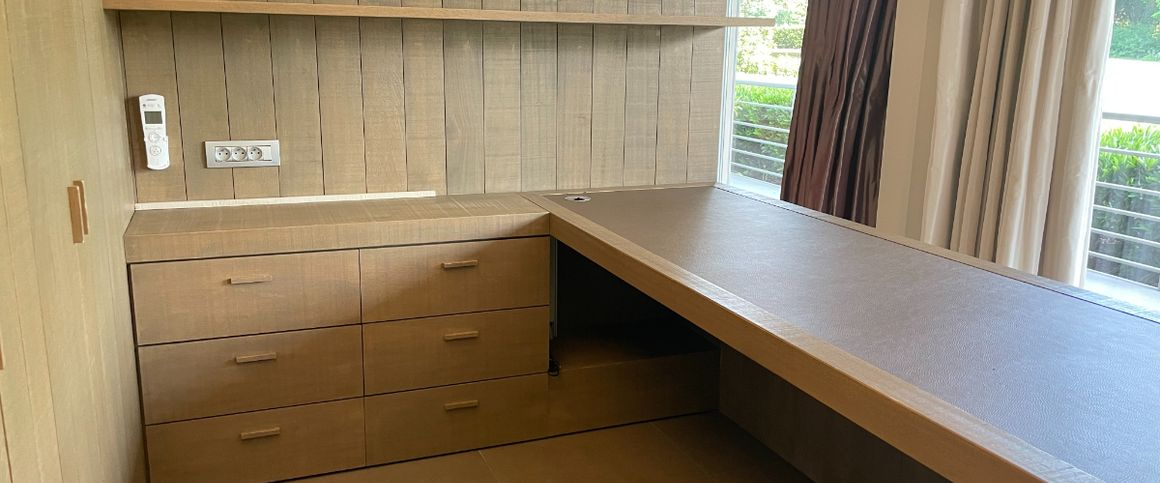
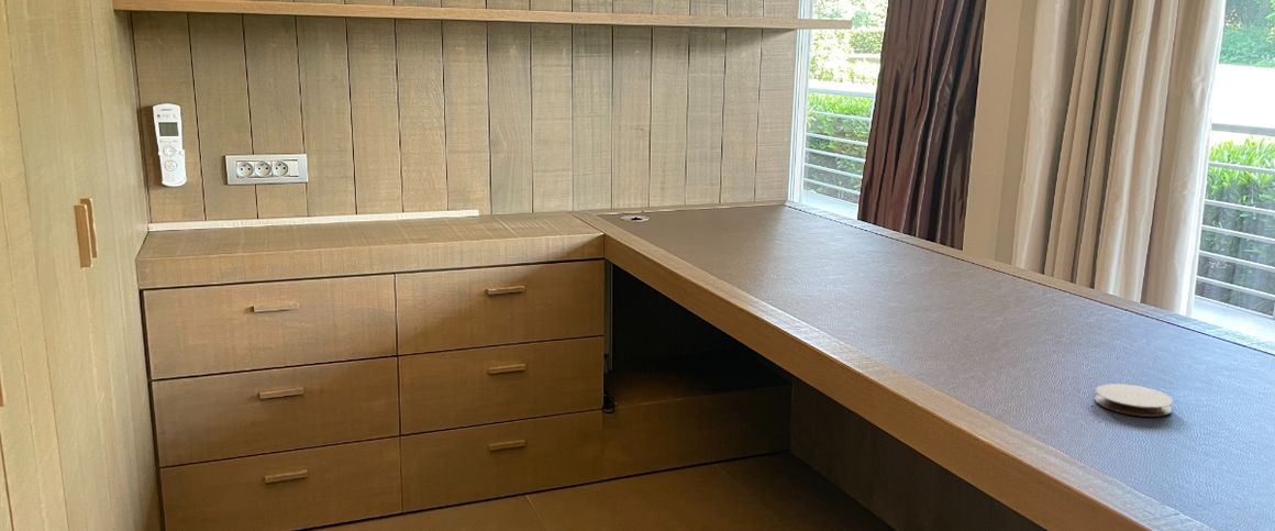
+ coaster (1133, 399)
